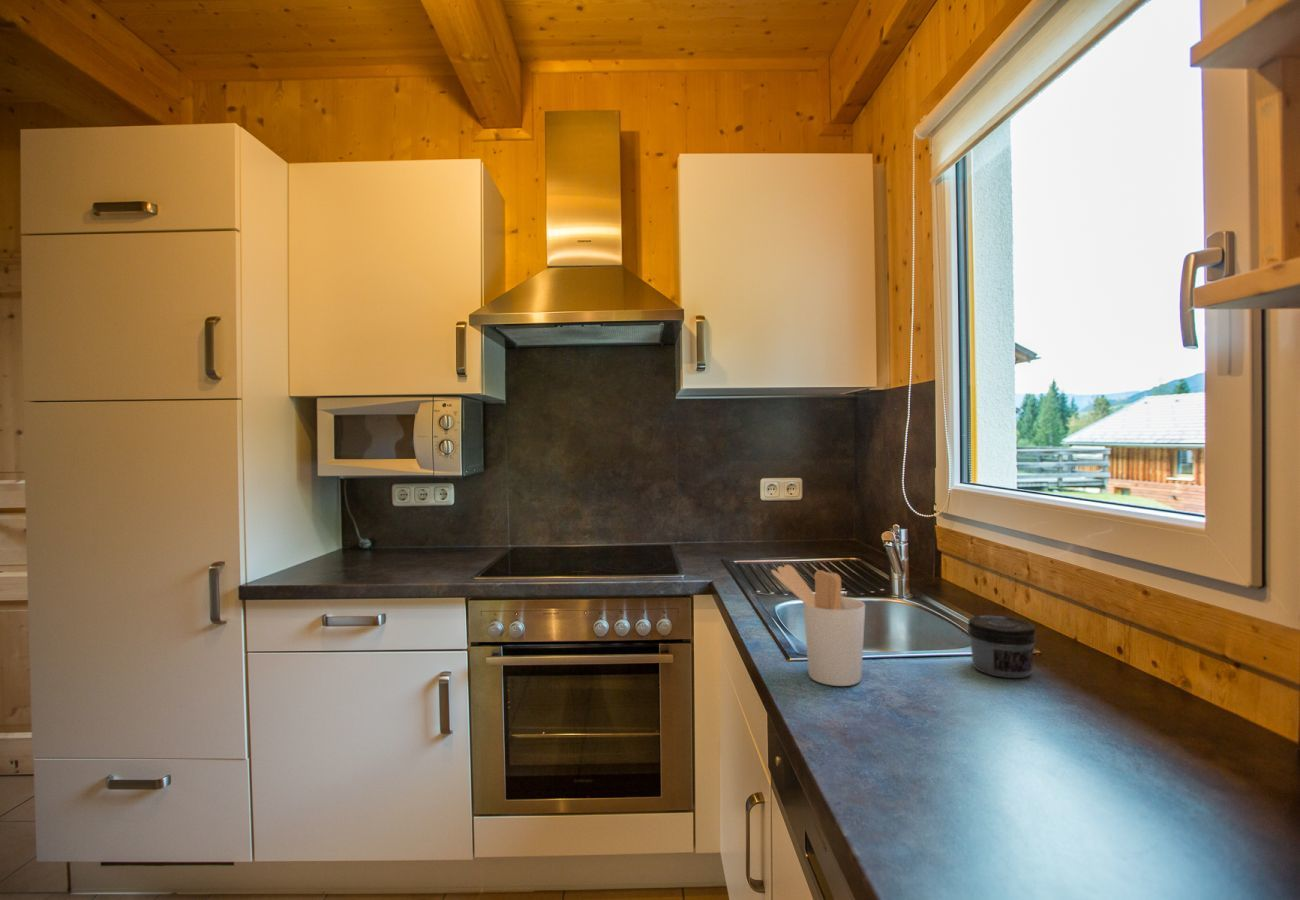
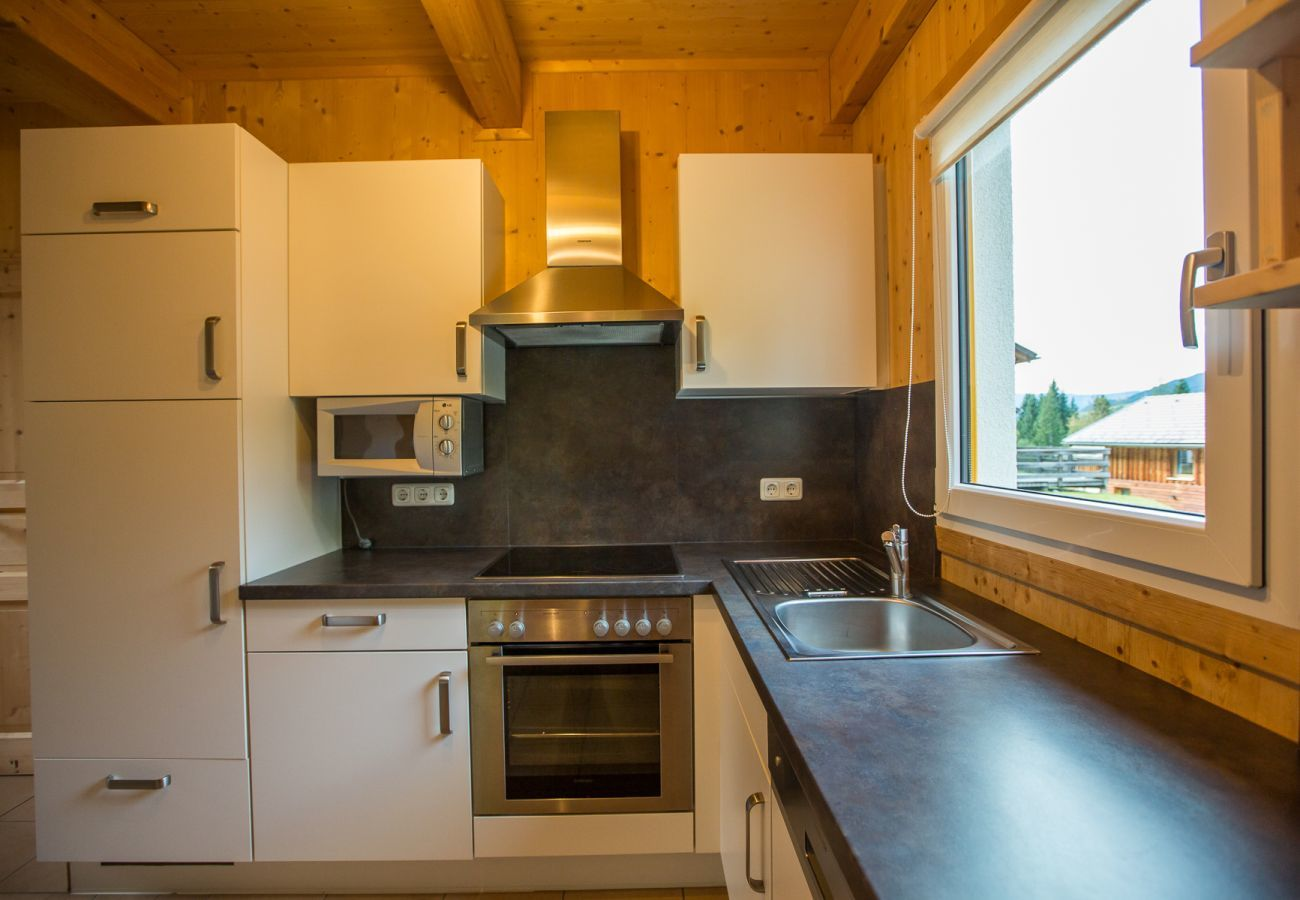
- jar (1001, 646)
- utensil holder (817, 619)
